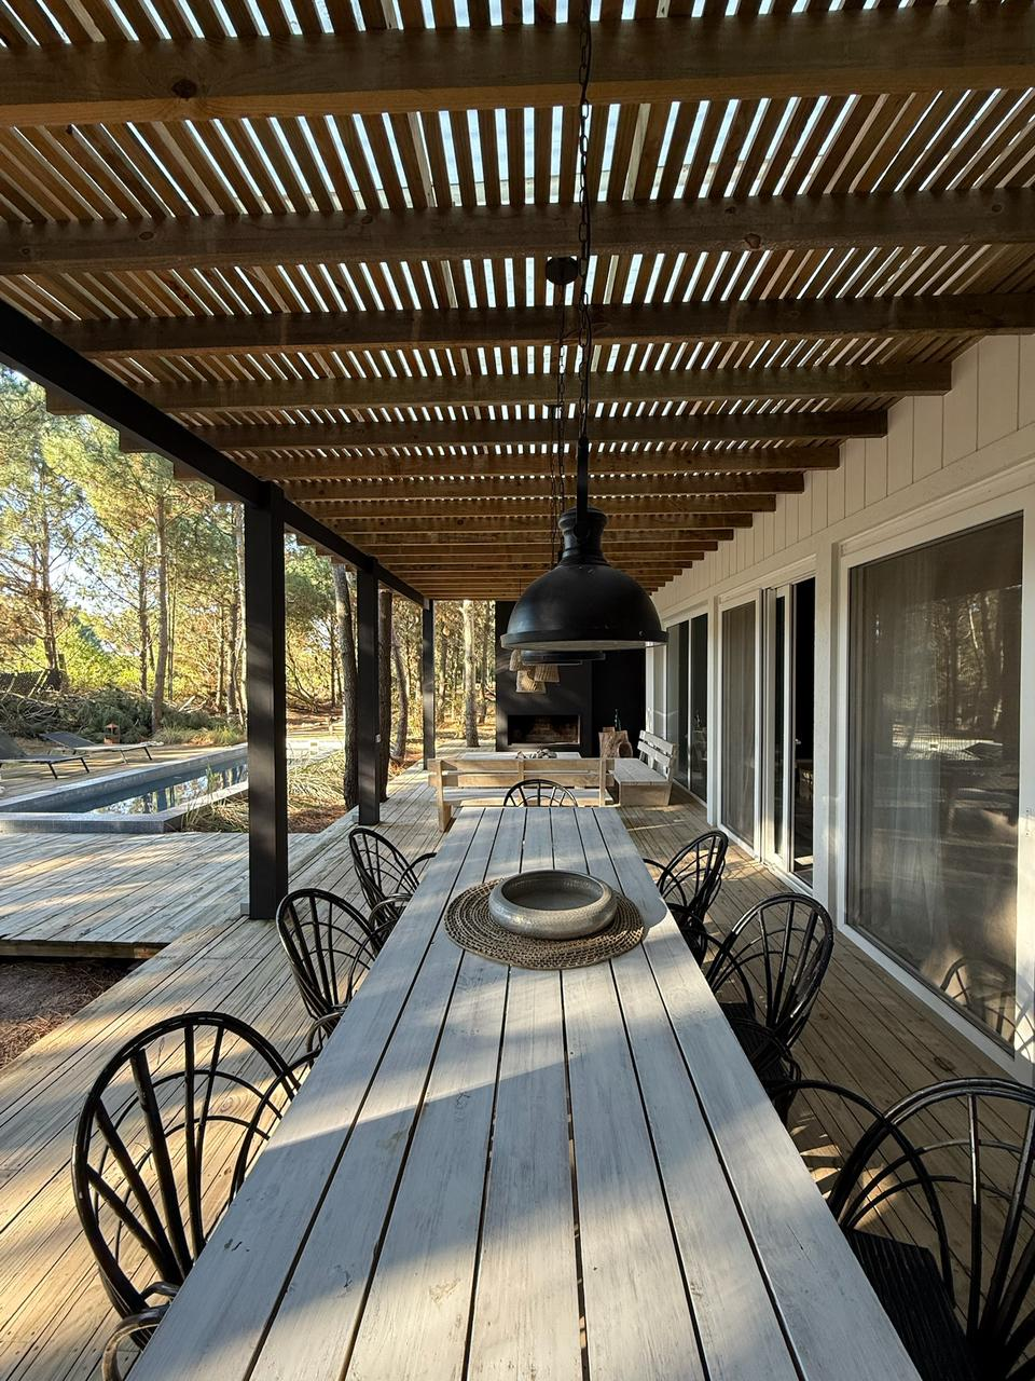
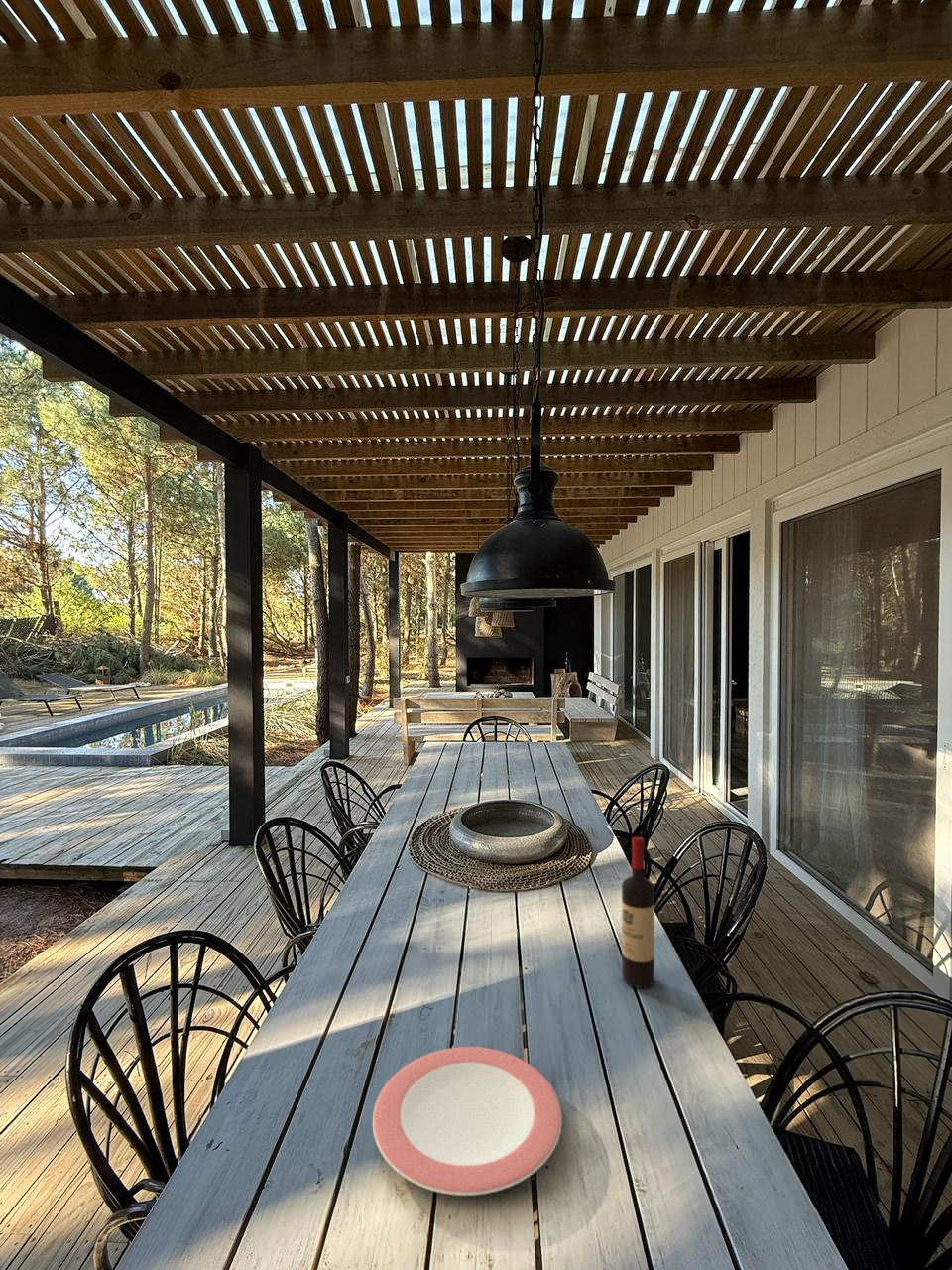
+ plate (467, 1114)
+ wine bottle (638, 909)
